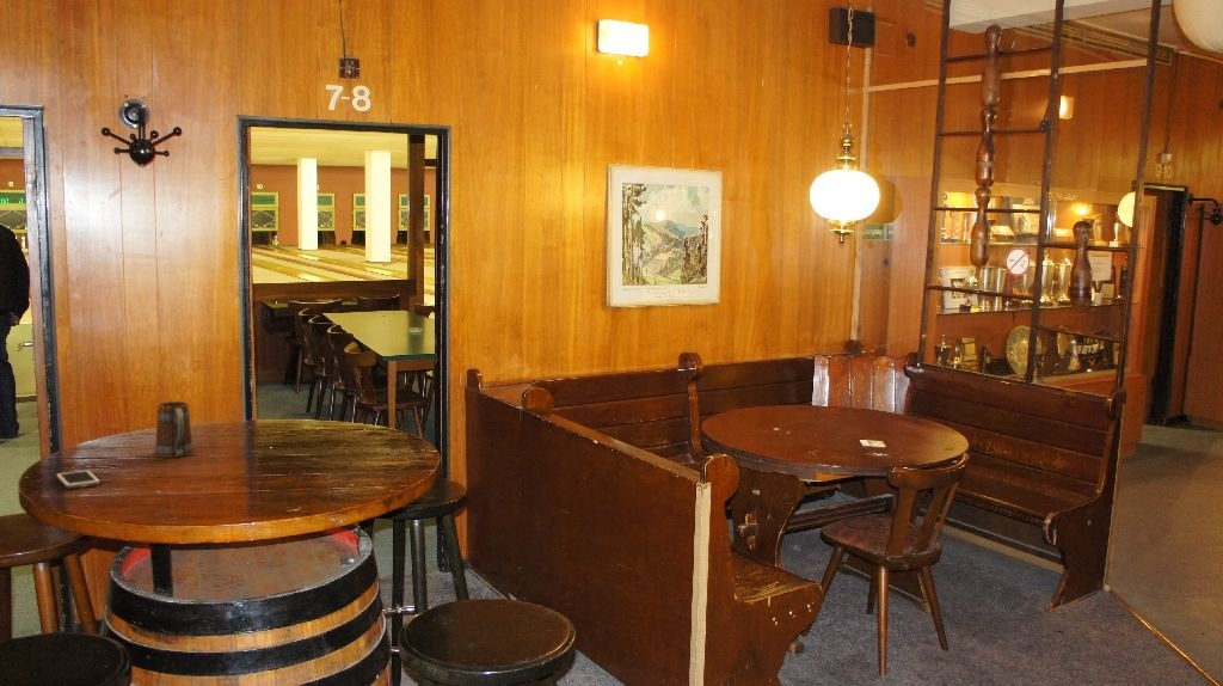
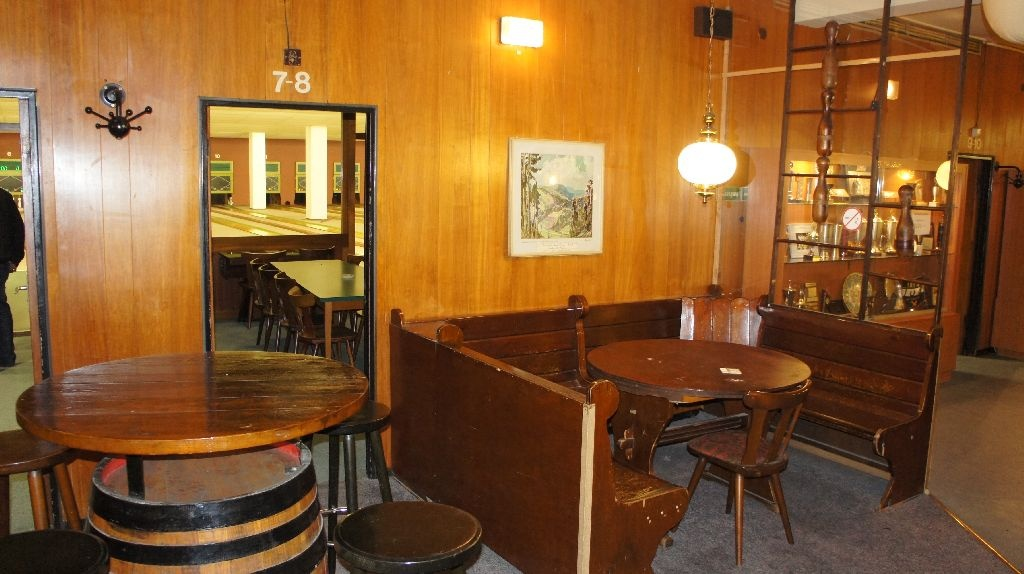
- beer mug (174, 430)
- cell phone (78, 478)
